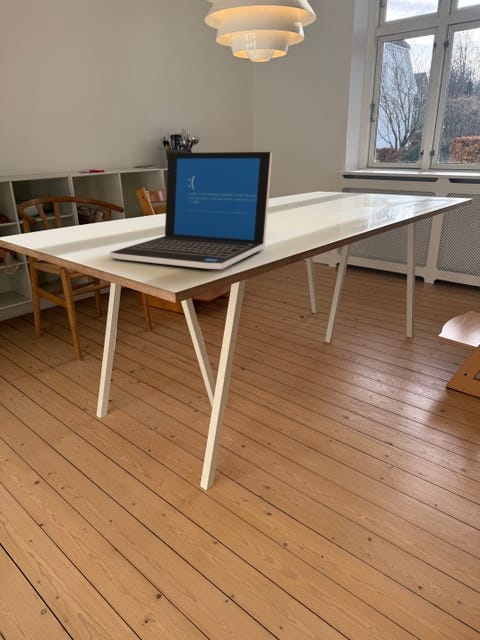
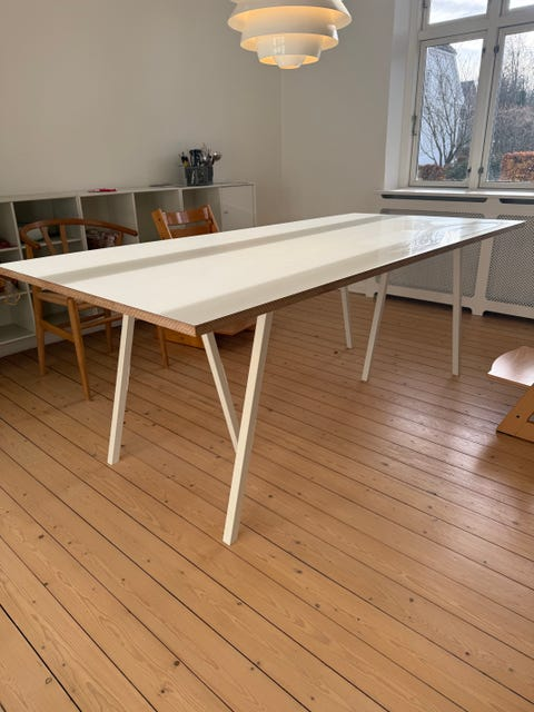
- laptop (192, 204)
